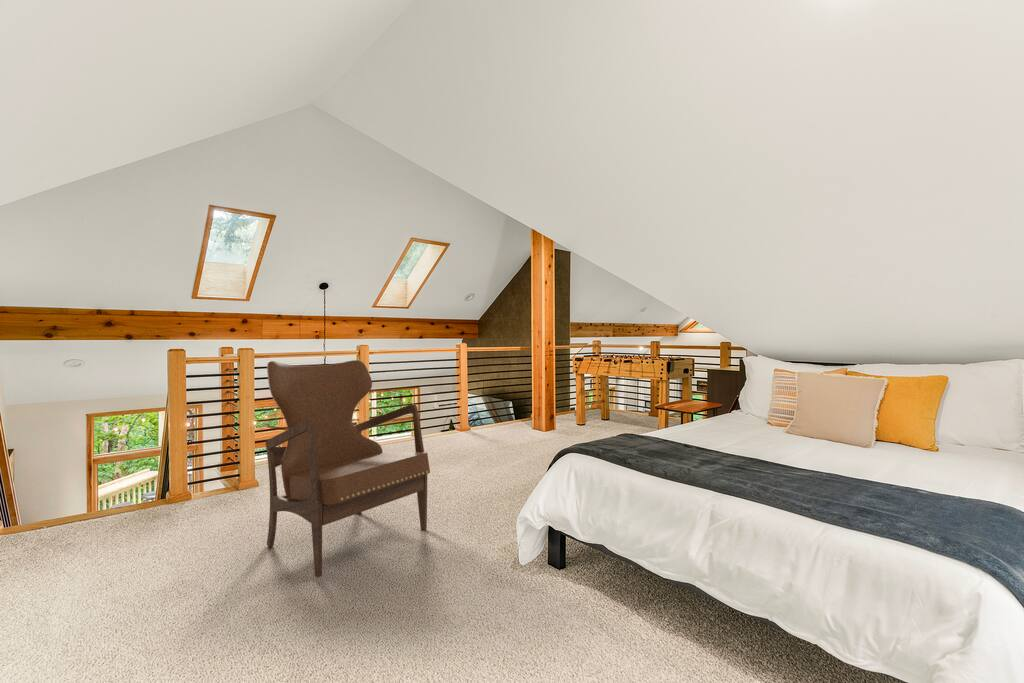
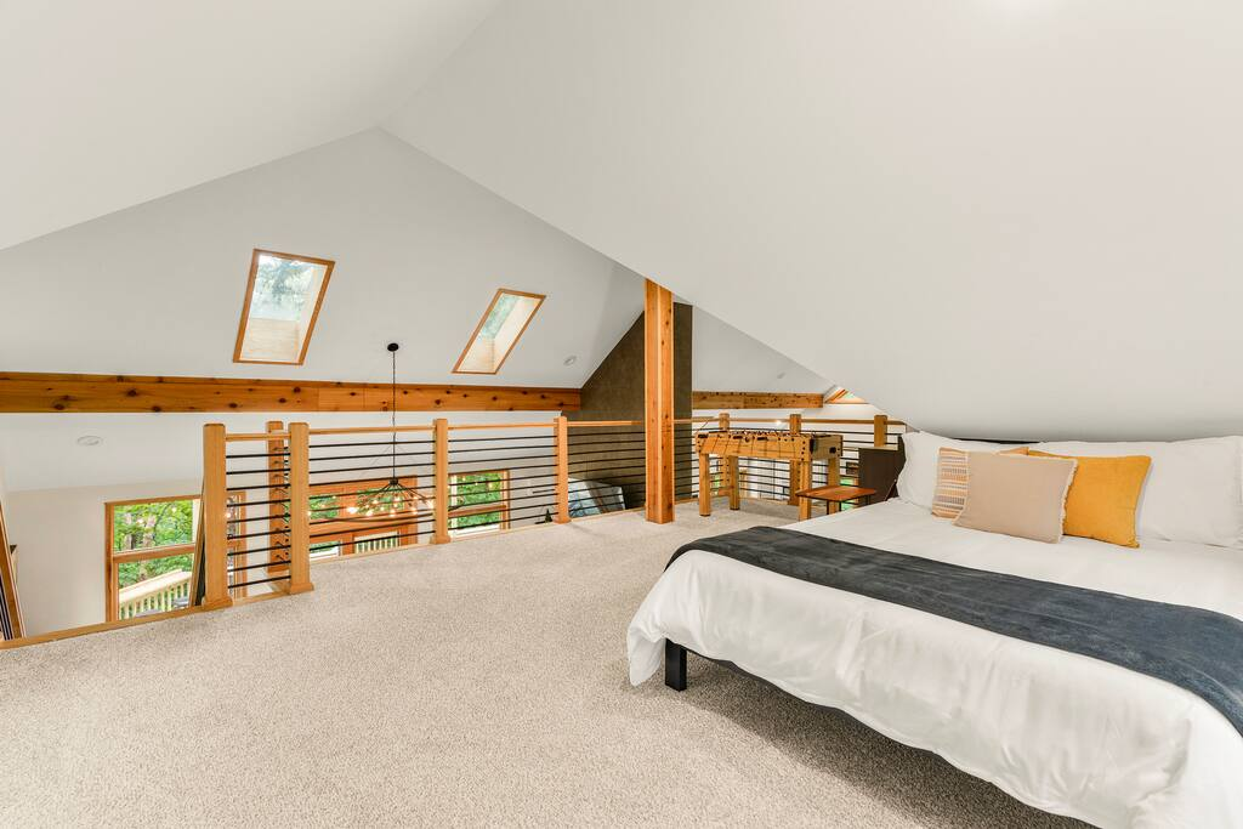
- armchair (348, 450)
